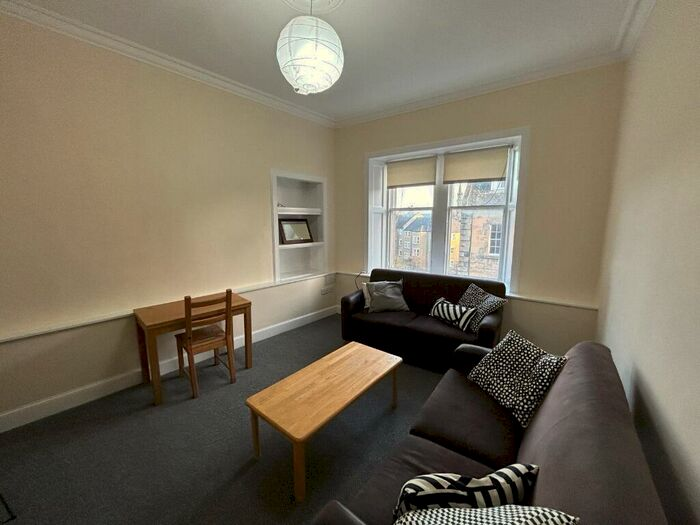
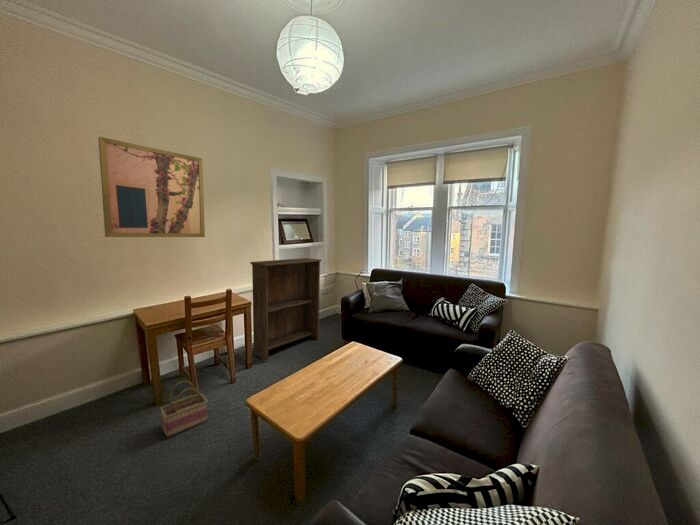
+ bookshelf (288, 304)
+ wall art (158, 193)
+ basket (184, 404)
